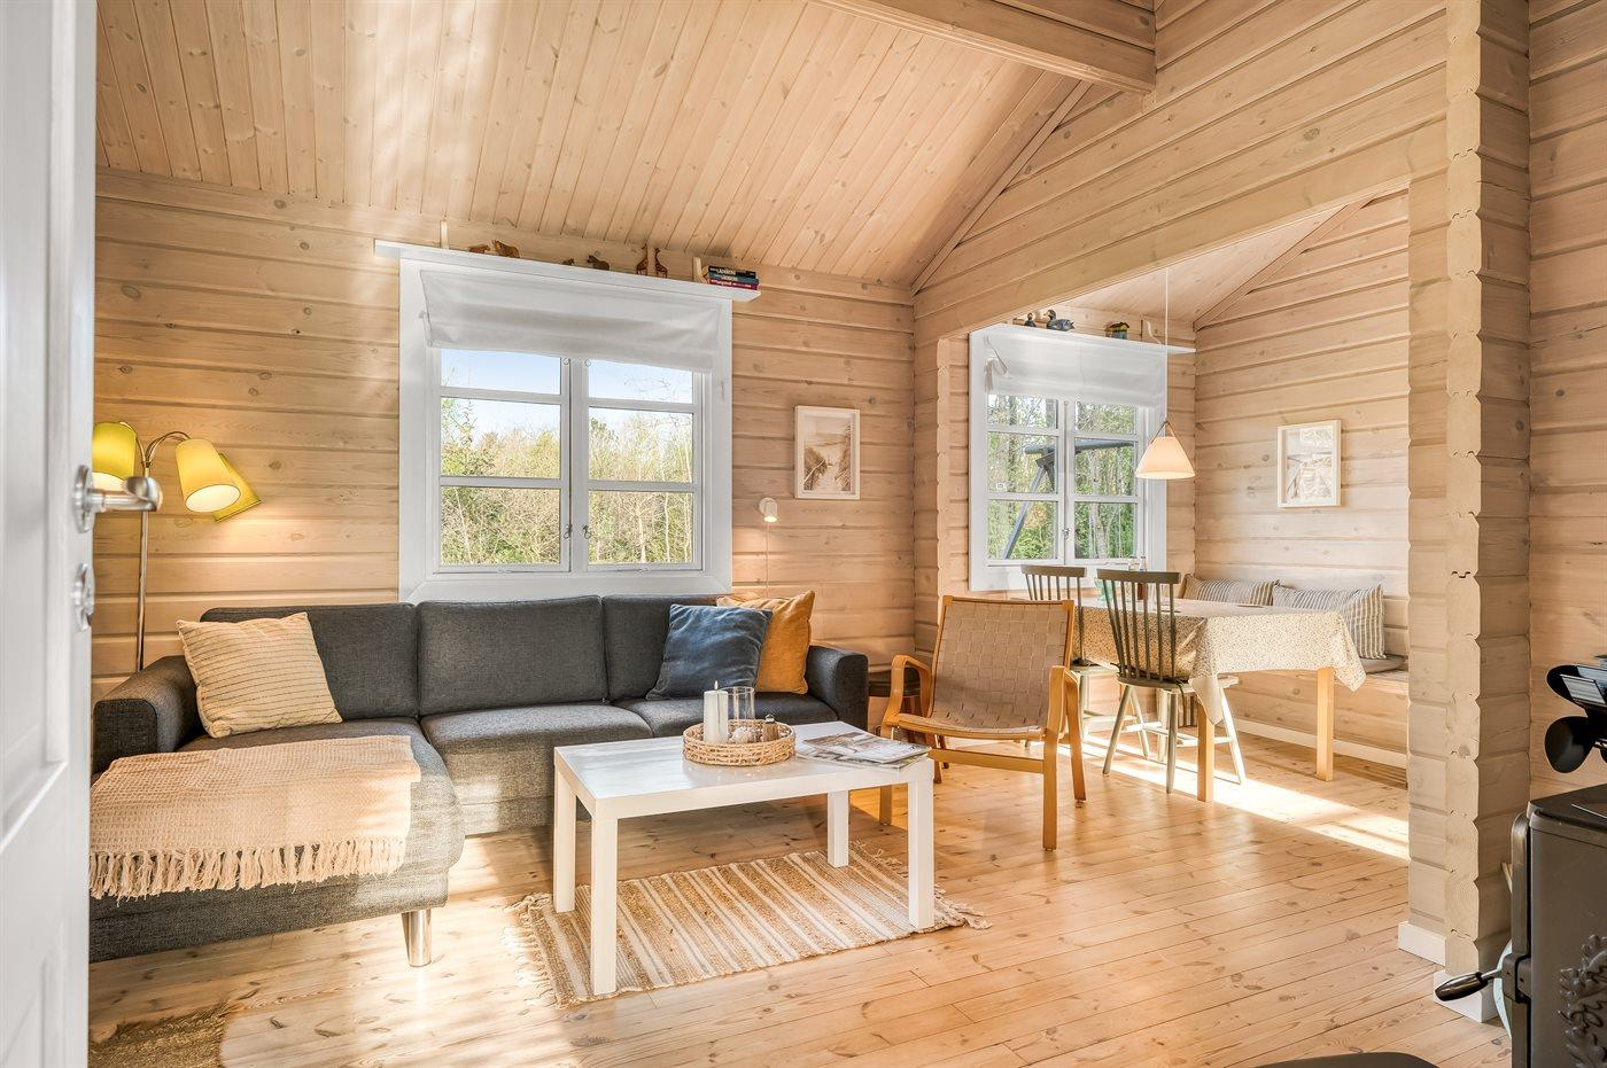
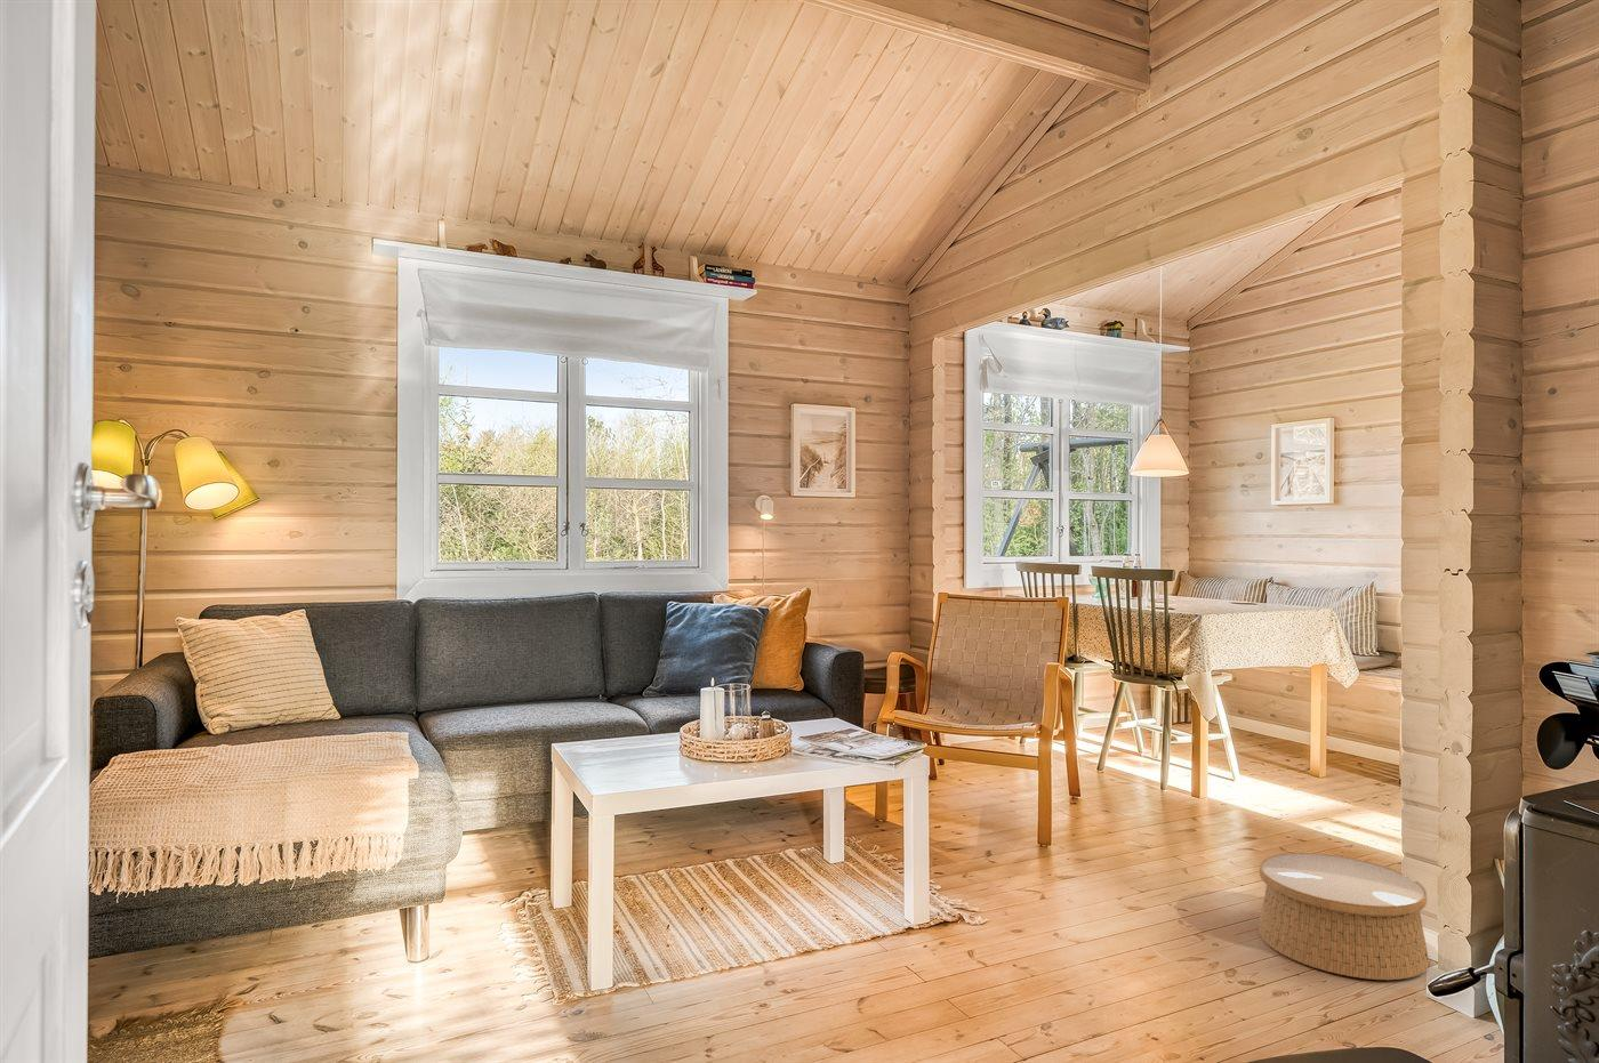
+ woven basket (1339, 910)
